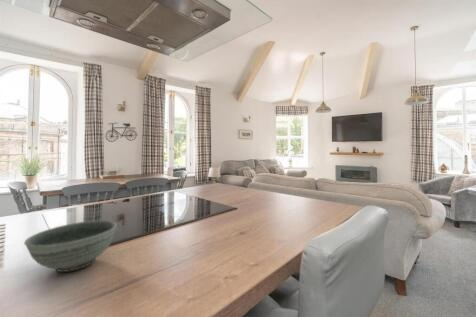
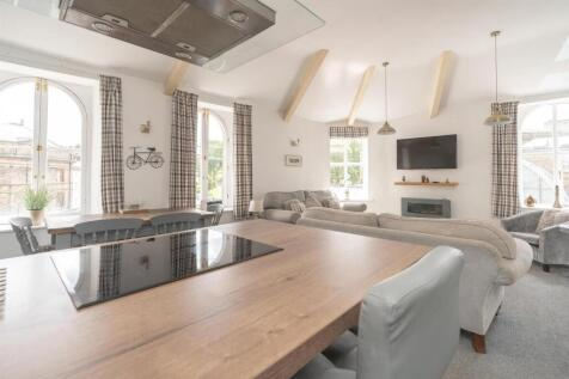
- bowl (75, 246)
